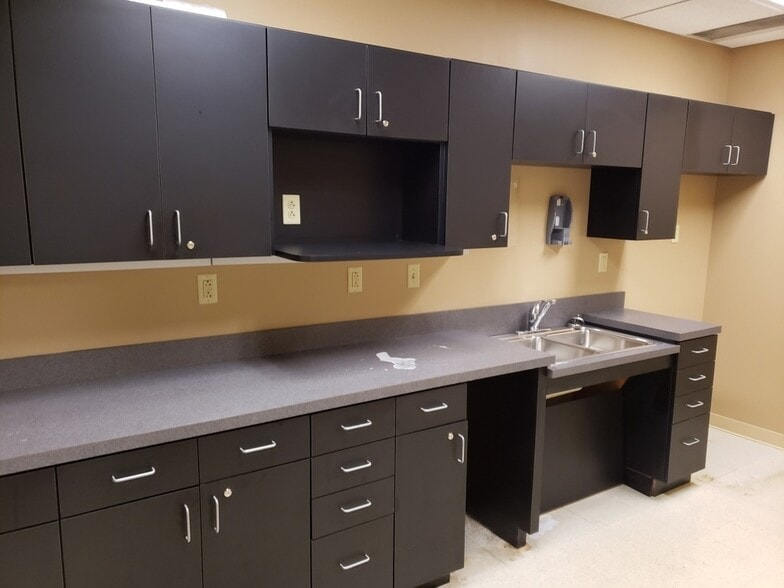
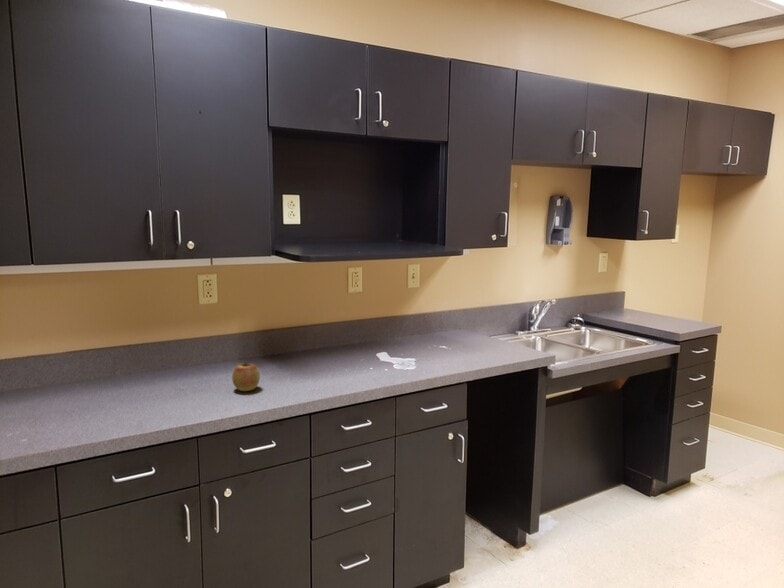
+ apple (246, 374)
